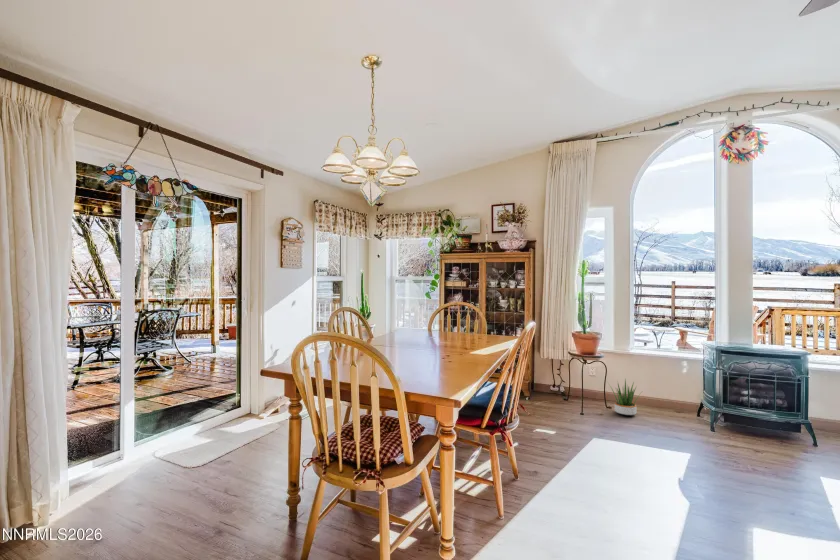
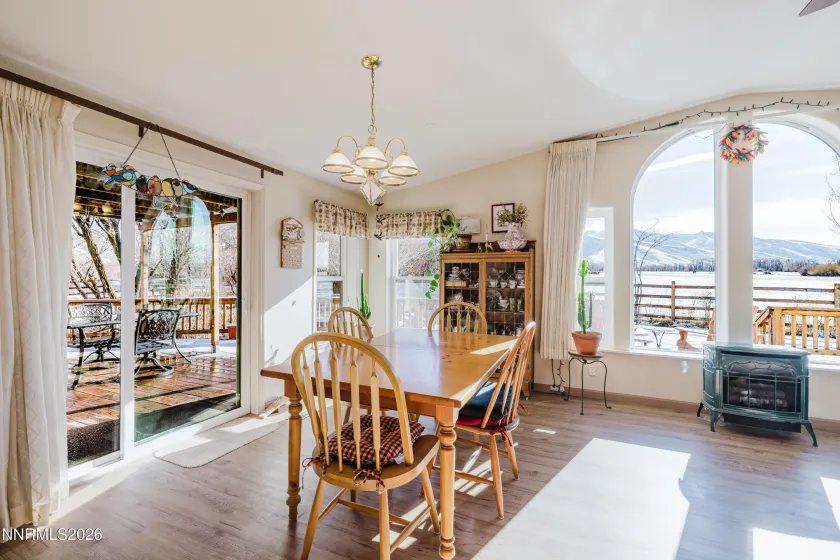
- potted plant (625, 397)
